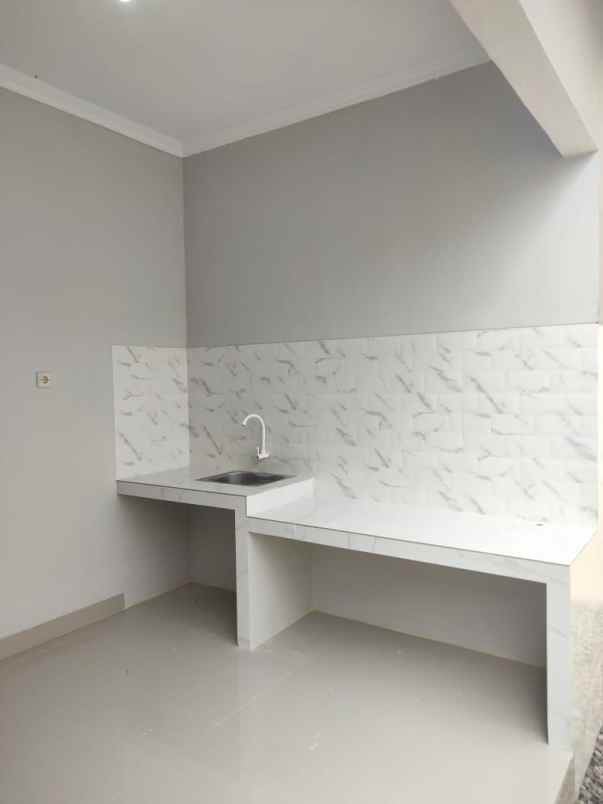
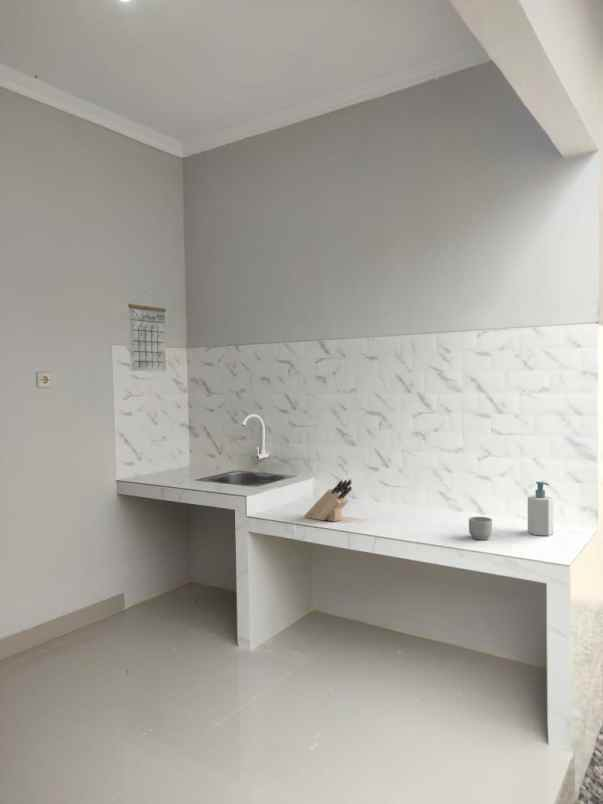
+ calendar (148, 330)
+ knife block (329, 498)
+ soap bottle (540, 507)
+ mug (481, 527)
